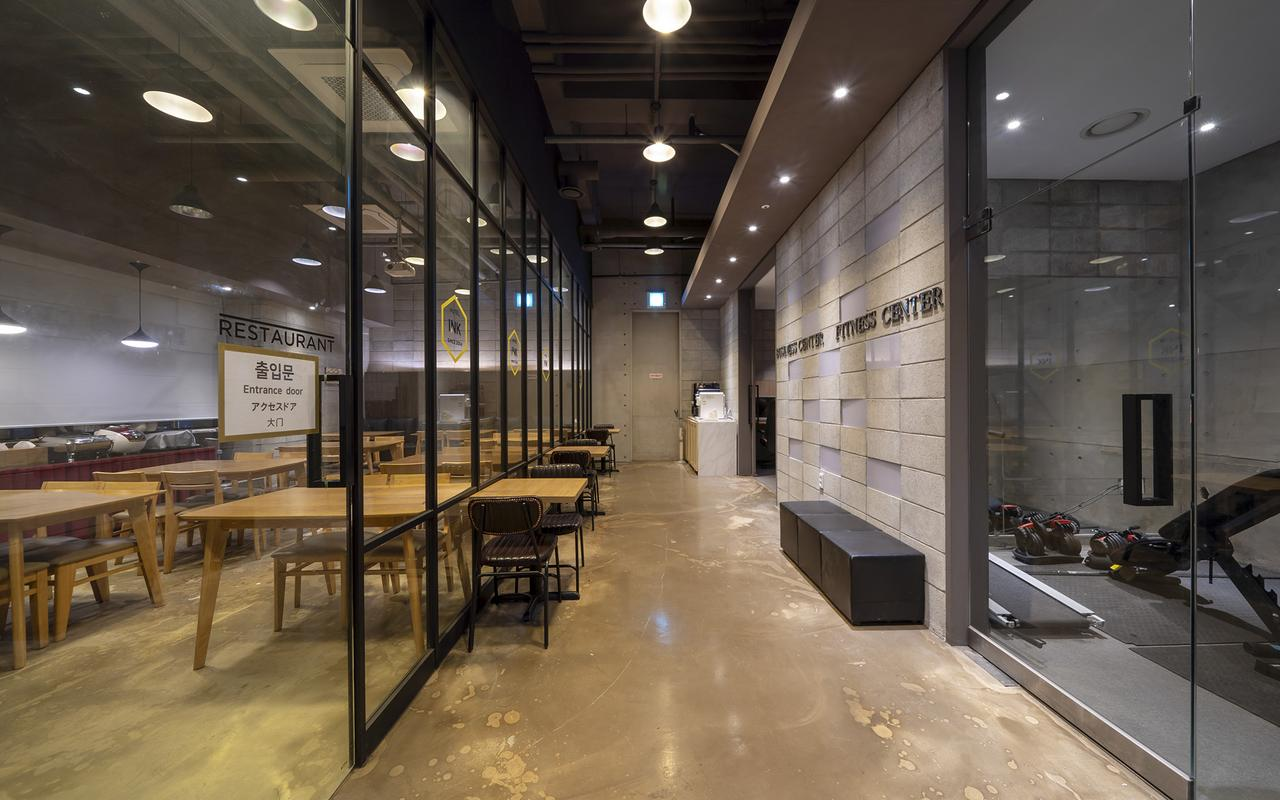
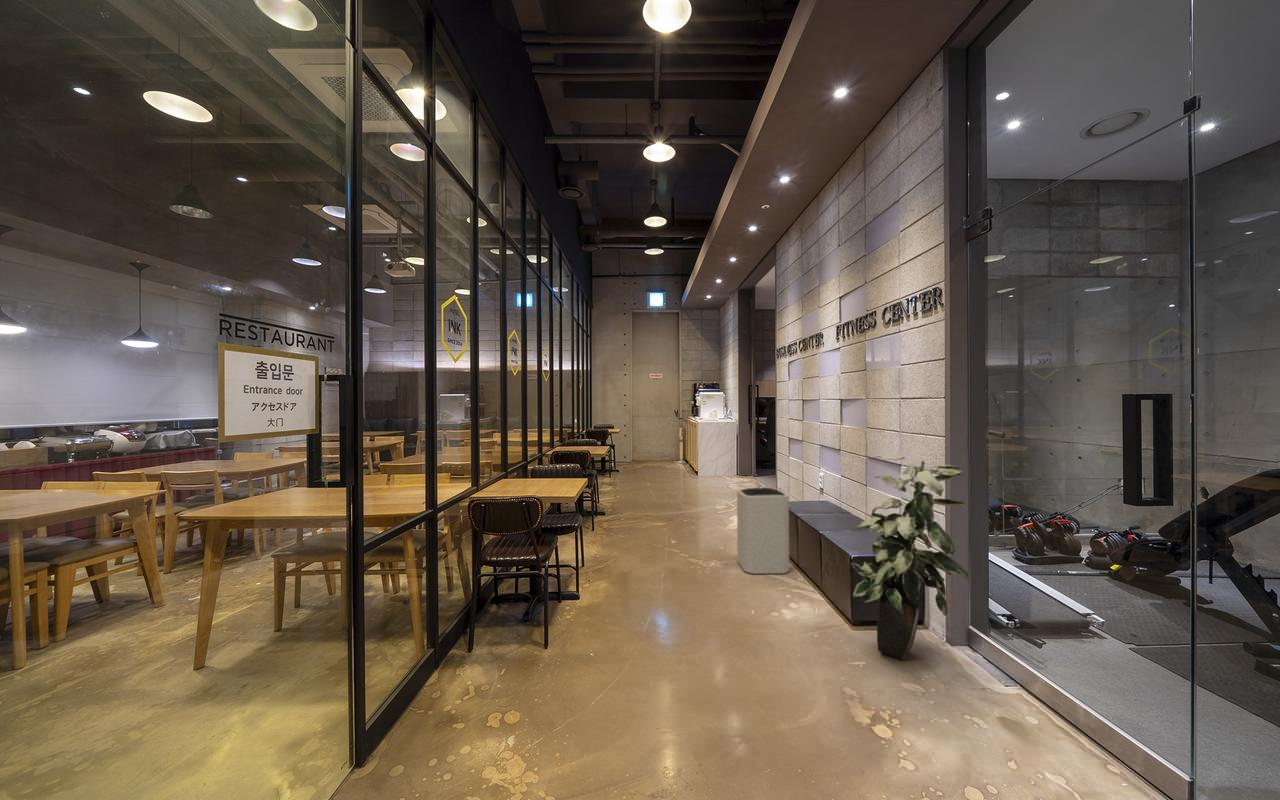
+ indoor plant (903, 553)
+ trash can (762, 528)
